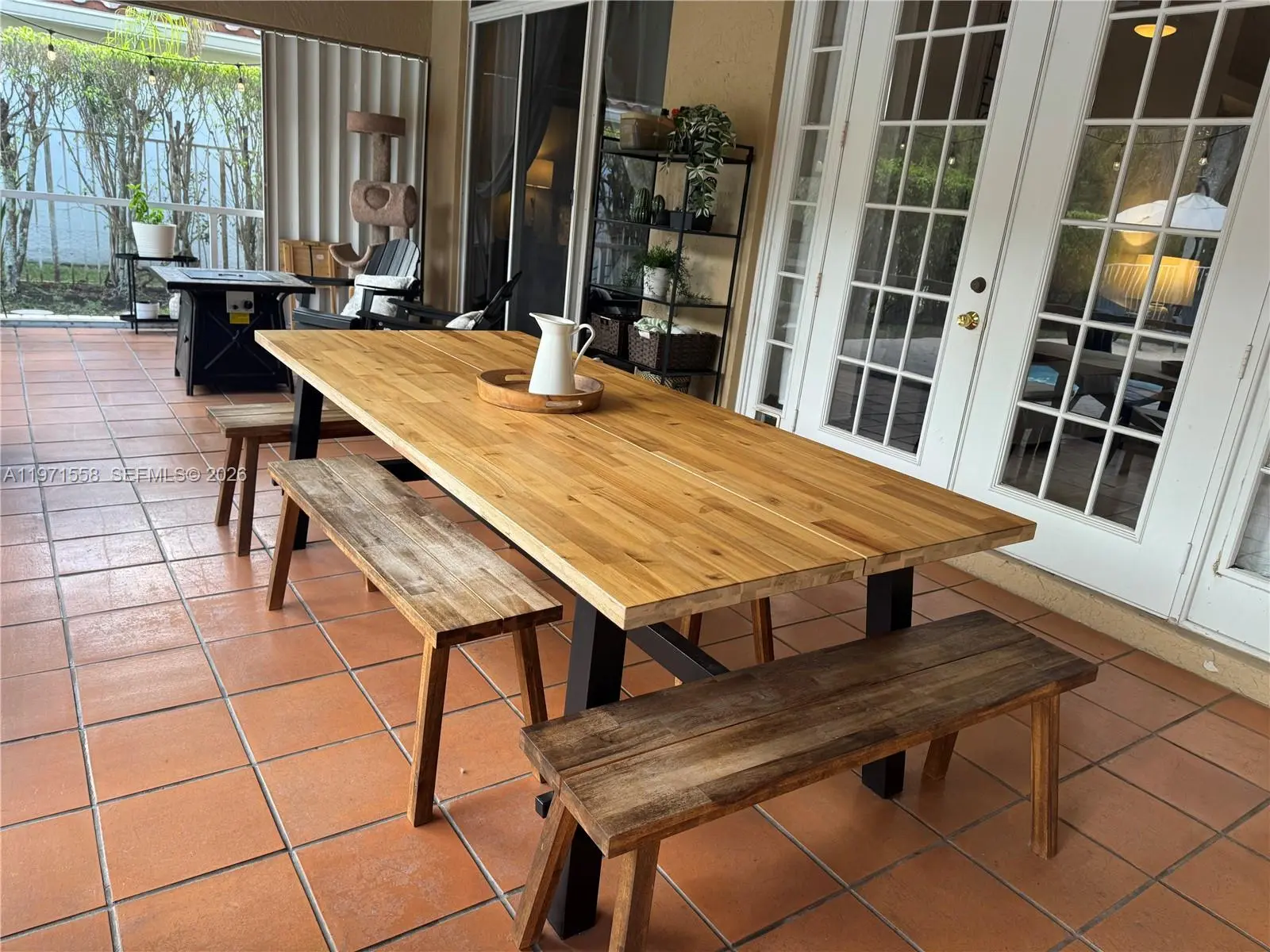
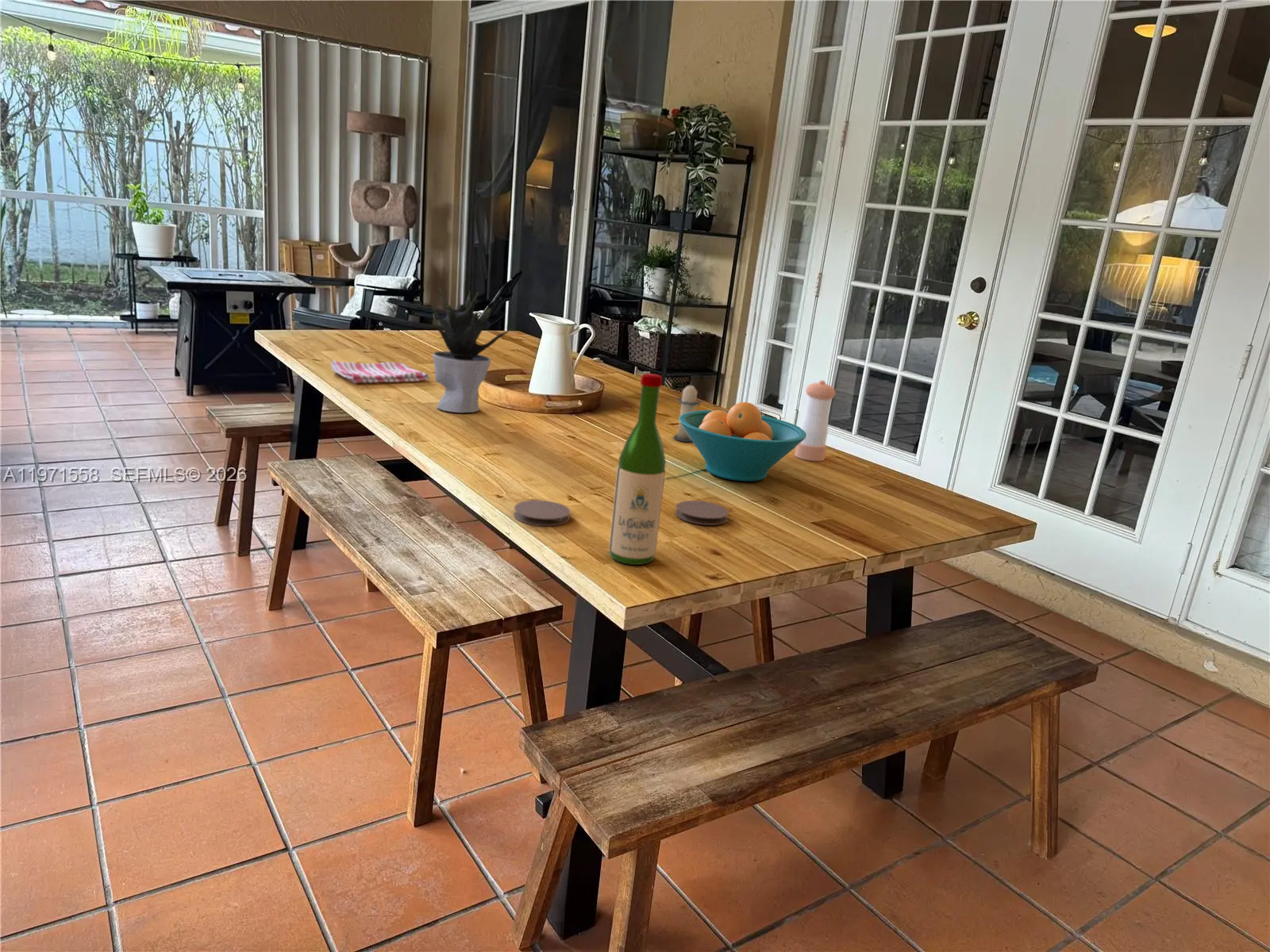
+ dish towel (380, 370)
+ fruit bowl (741, 438)
+ candle (687, 411)
+ potted plant (457, 349)
+ pepper shaker (815, 419)
+ coaster (702, 512)
+ wine bottle (641, 468)
+ coaster (541, 512)
